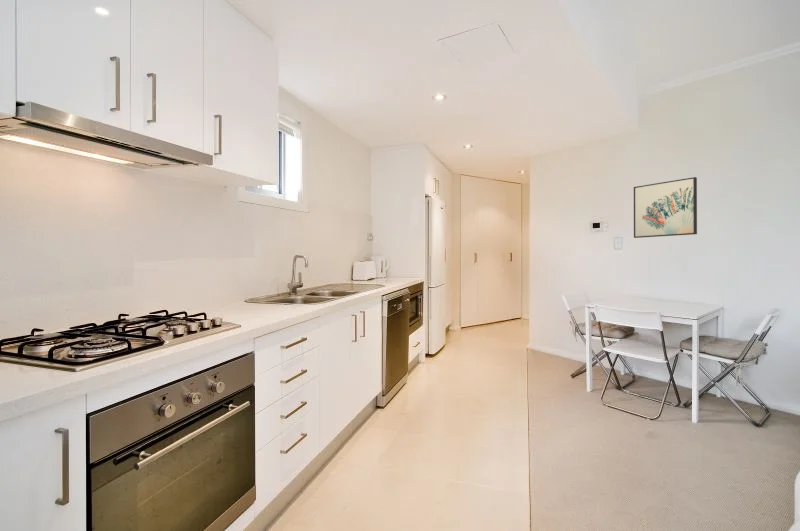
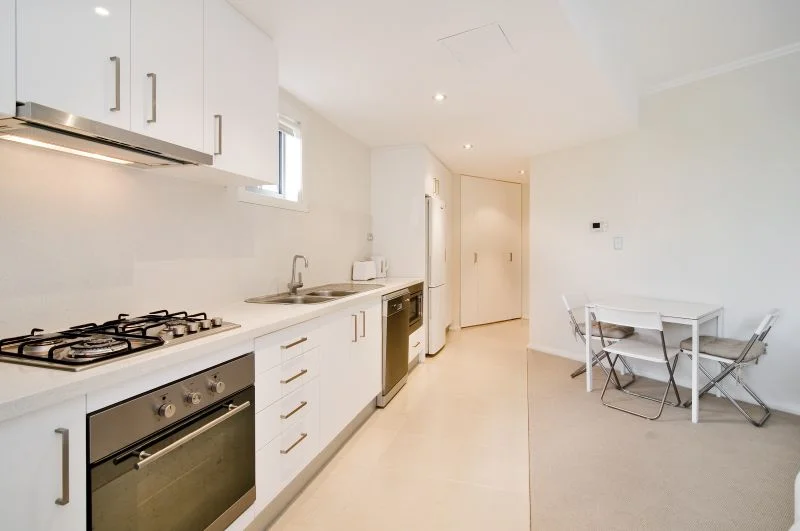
- wall art (663, 209)
